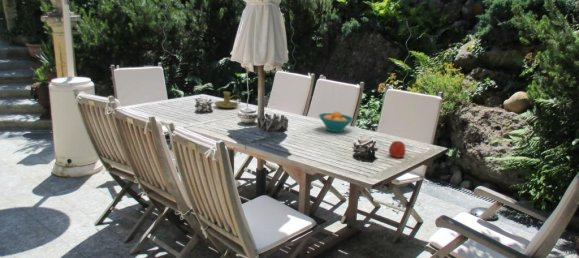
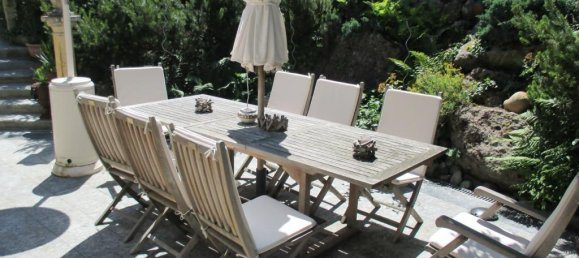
- apple (397, 148)
- candle holder (228, 99)
- fruit bowl (335, 120)
